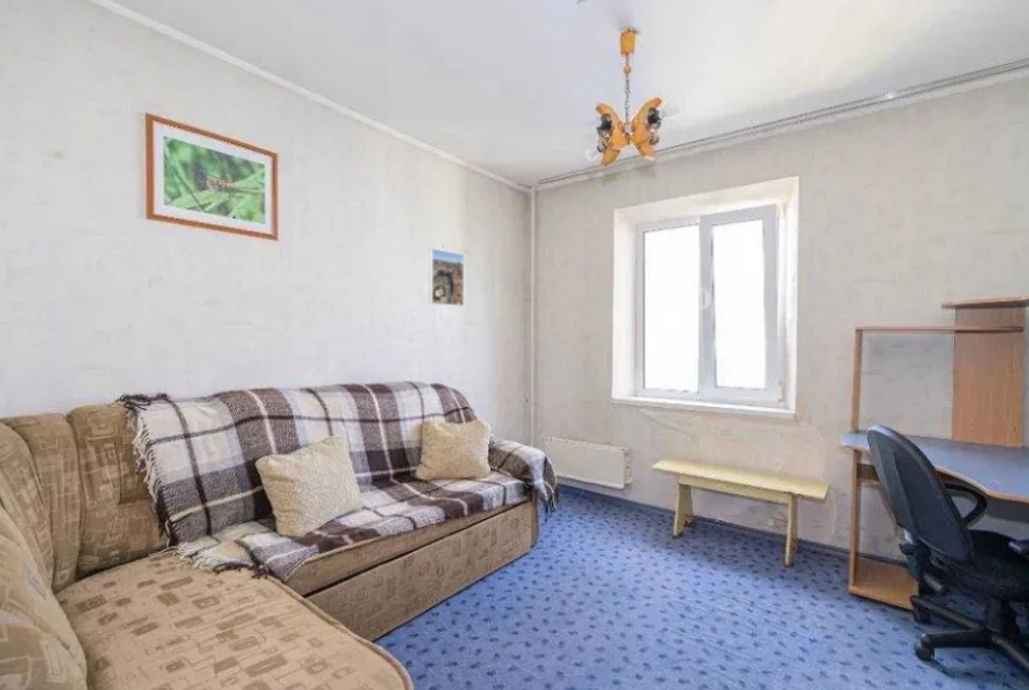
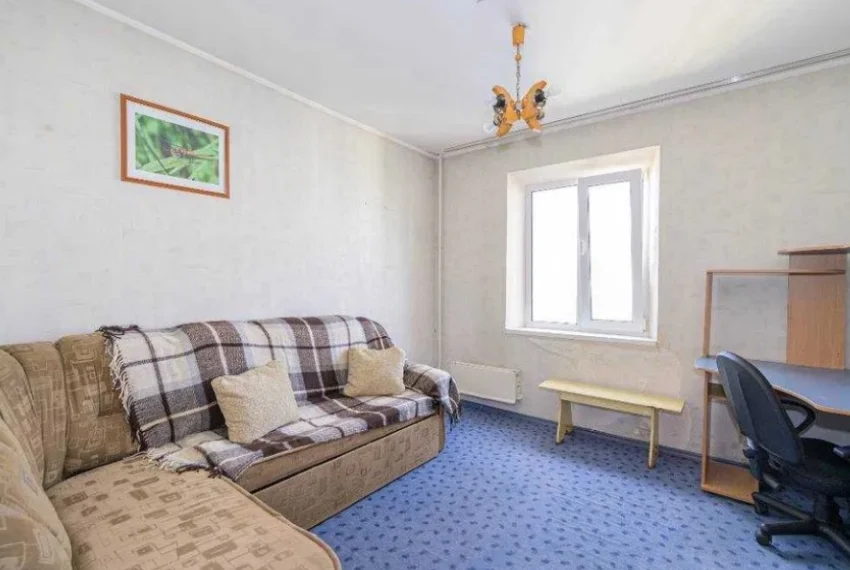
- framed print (447, 277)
